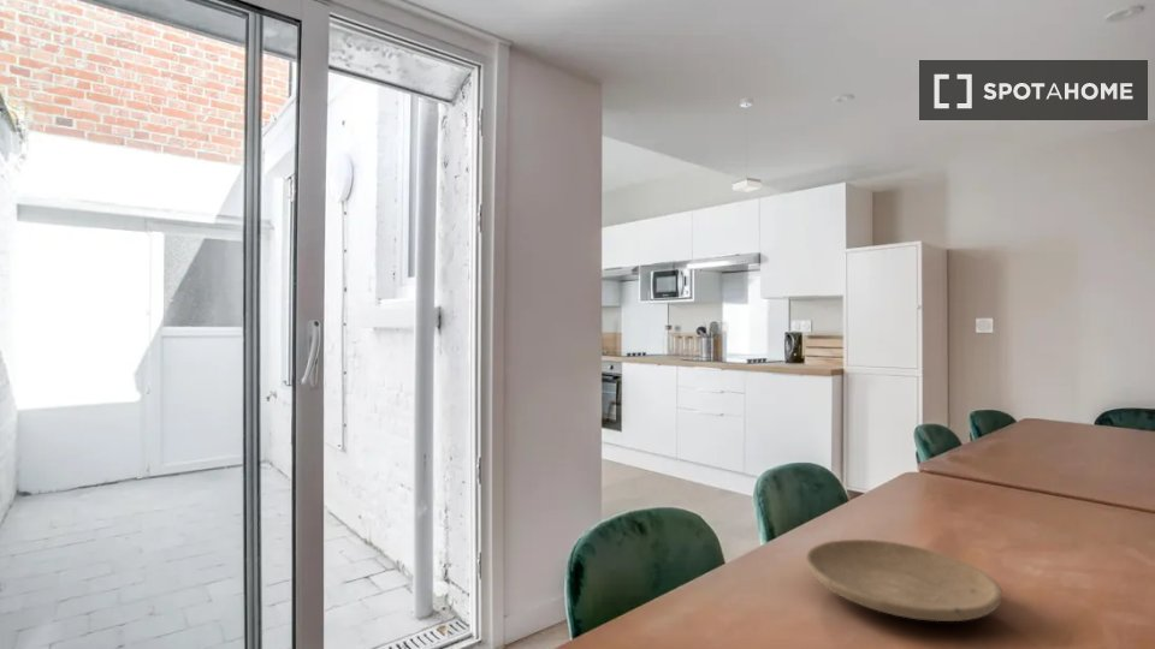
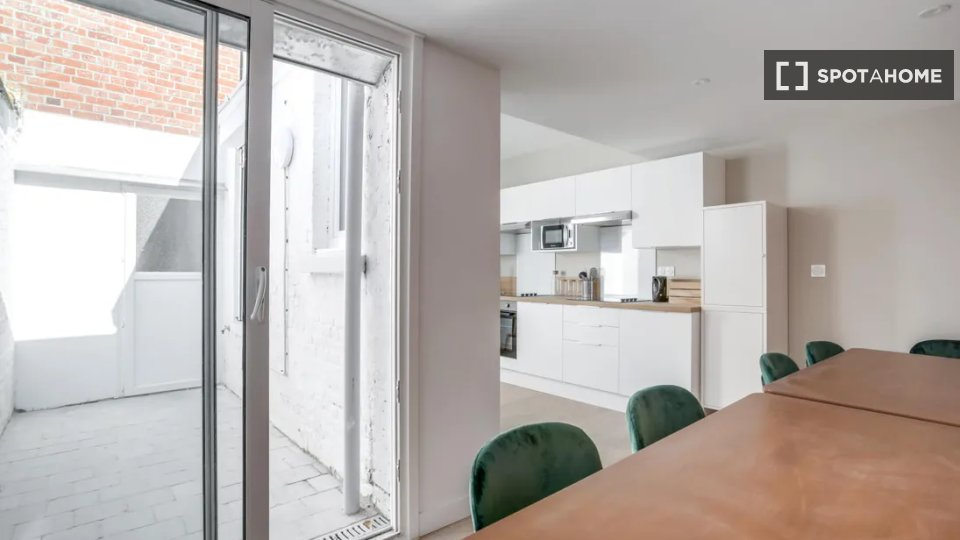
- plate (896, 583)
- pendant lamp (746, 144)
